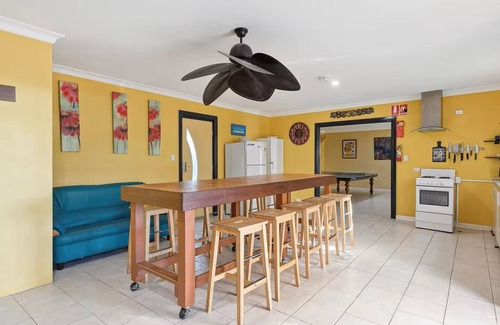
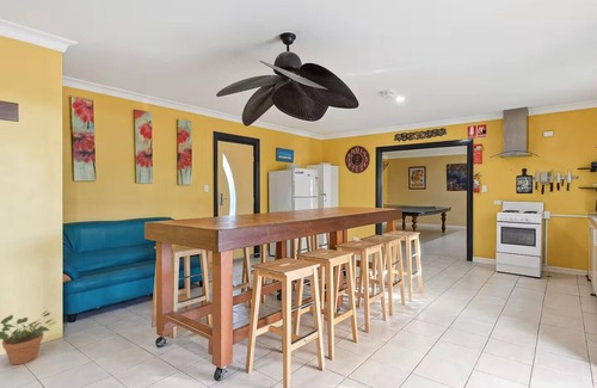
+ potted plant (27, 335)
